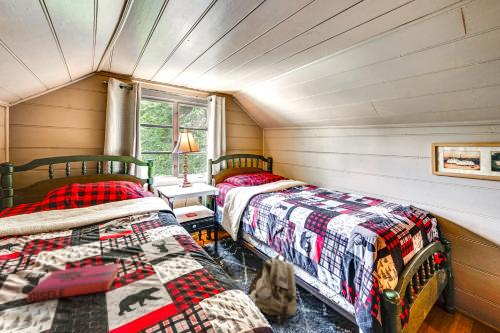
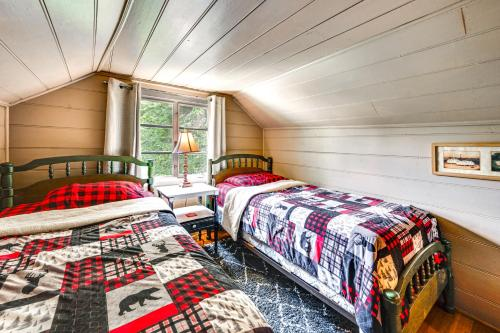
- backpack (271, 283)
- hardback book (79, 280)
